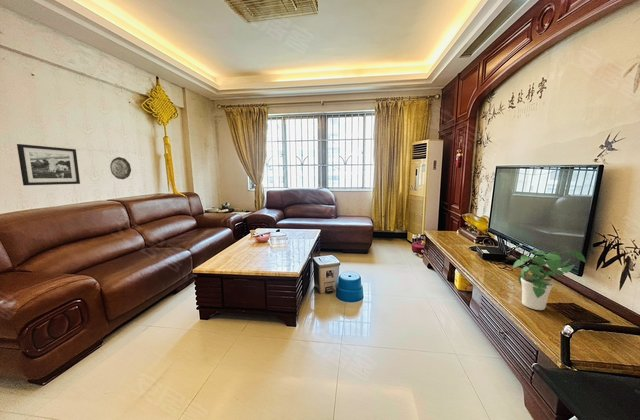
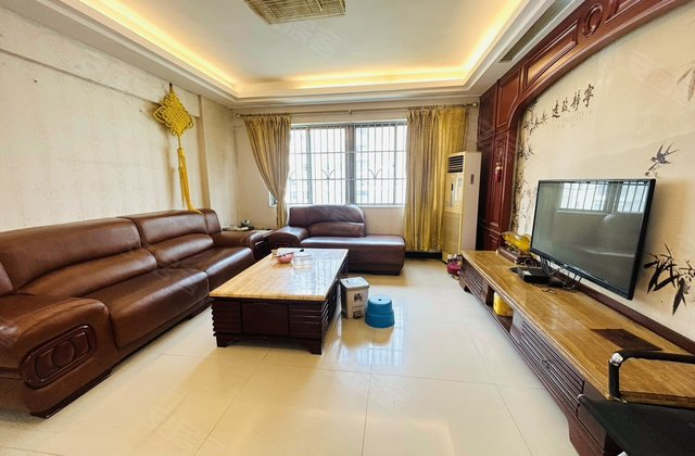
- decorative plate (120, 168)
- picture frame (51, 165)
- potted plant (544, 277)
